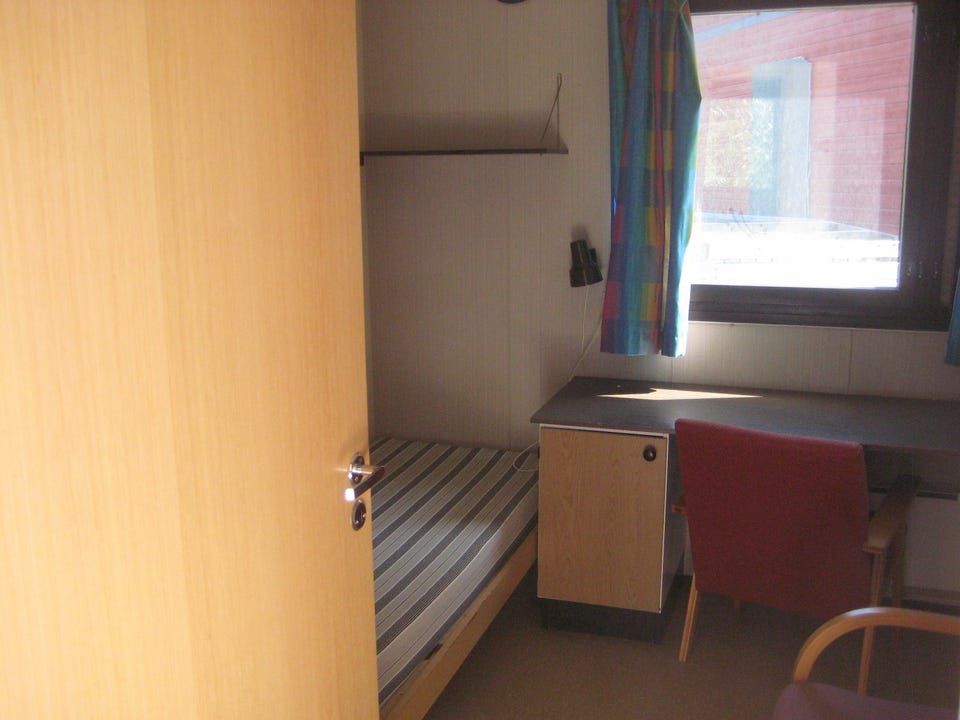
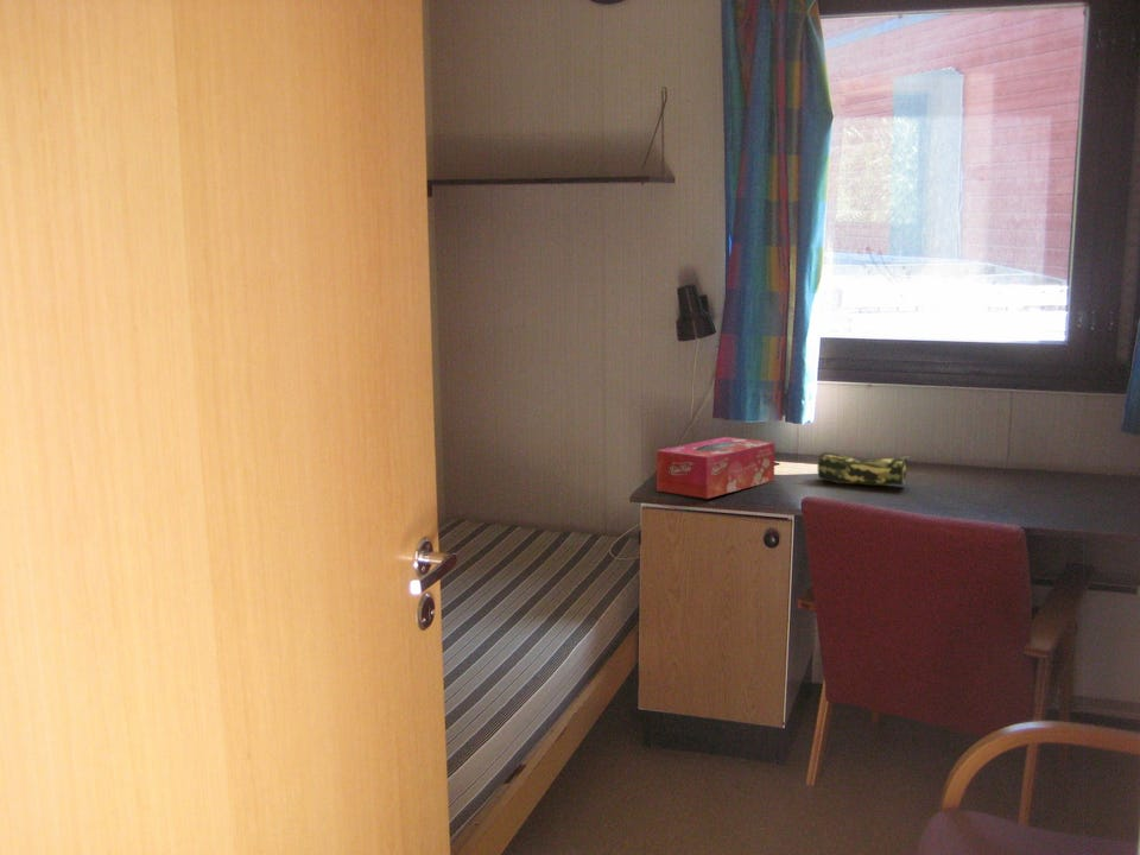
+ pencil case (863, 469)
+ tissue box (716, 466)
